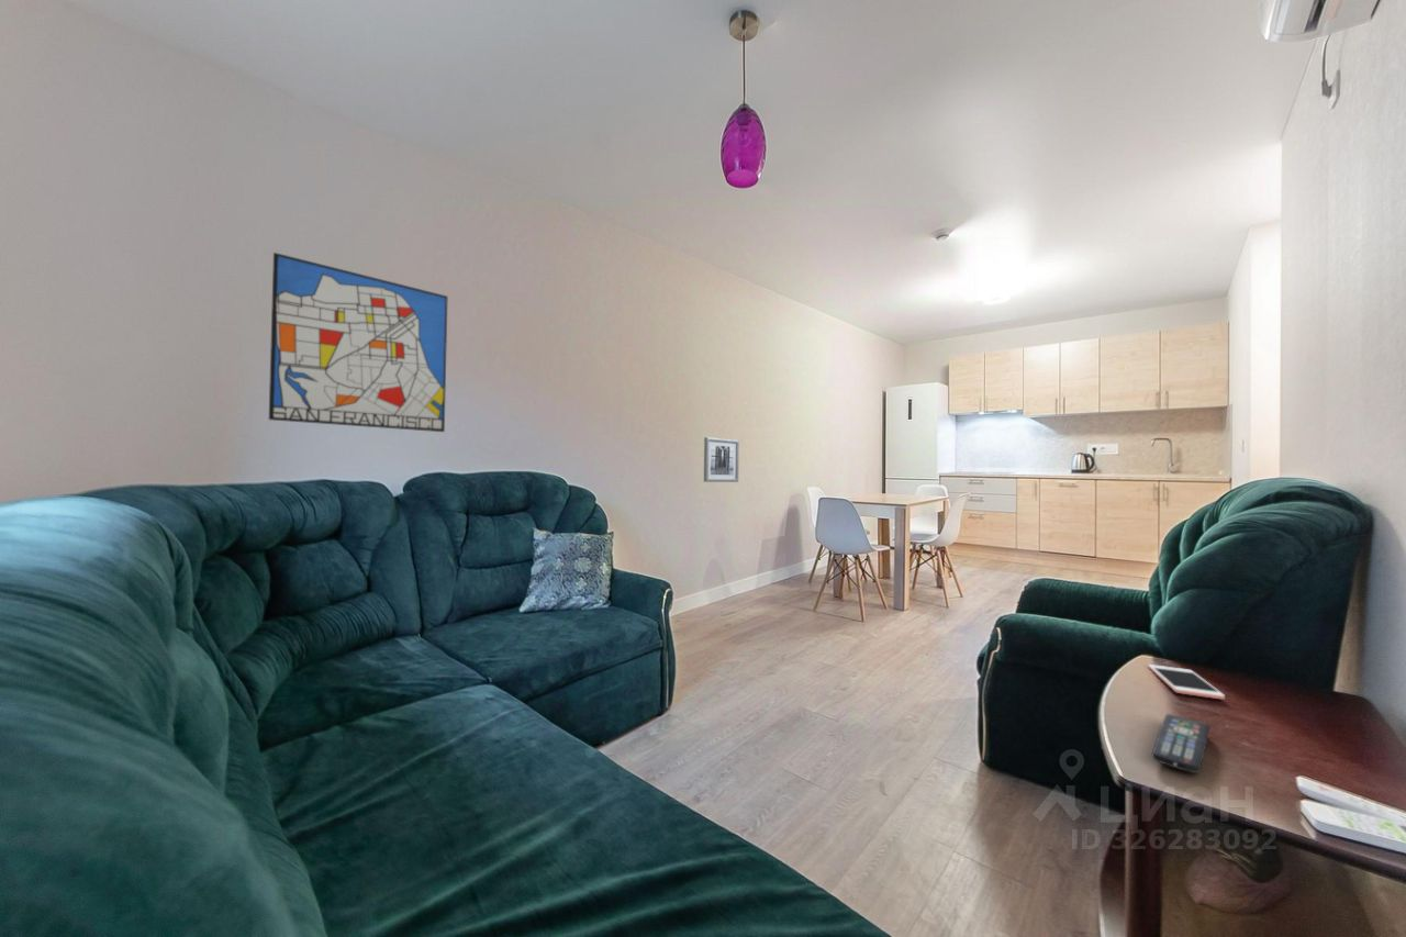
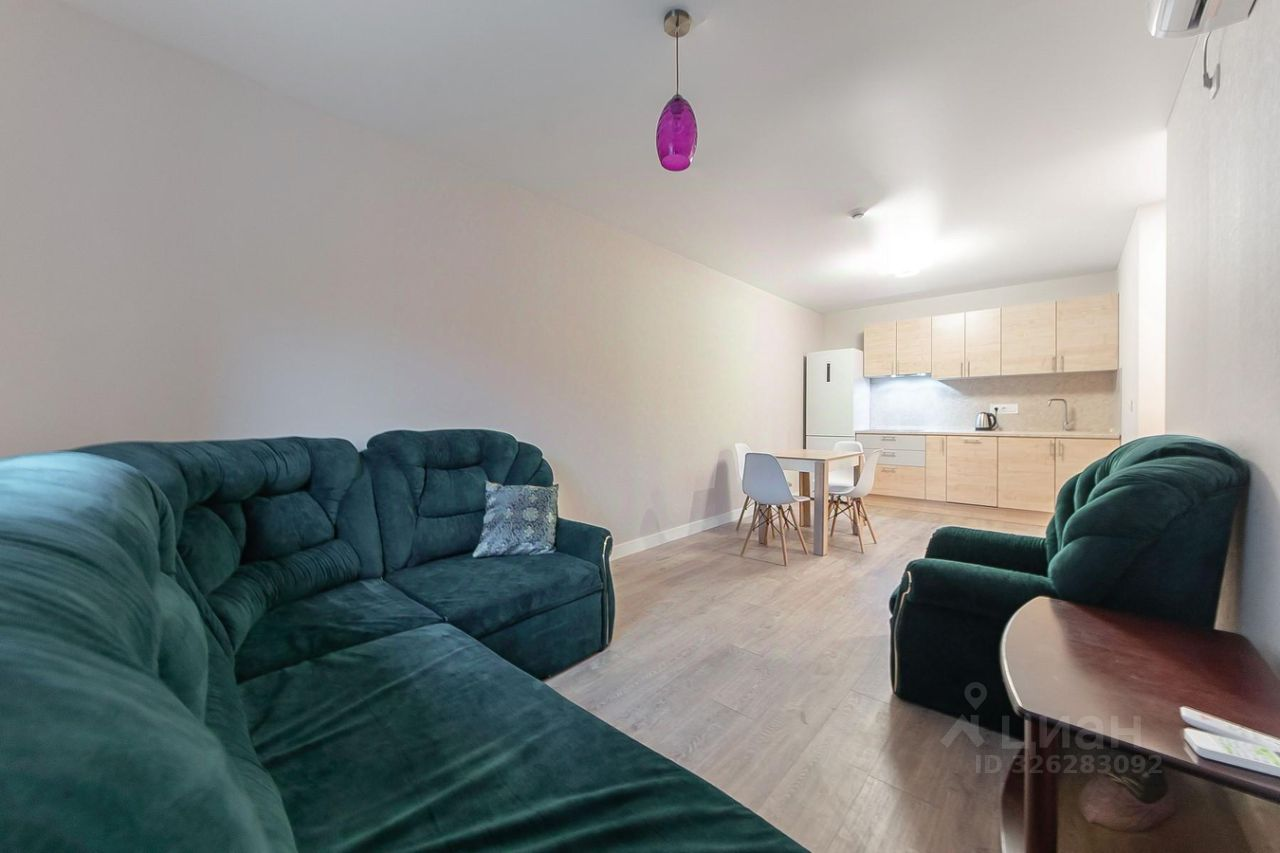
- wall art (722, 460)
- remote control (1182, 740)
- cell phone (1183, 680)
- wall art (367, 352)
